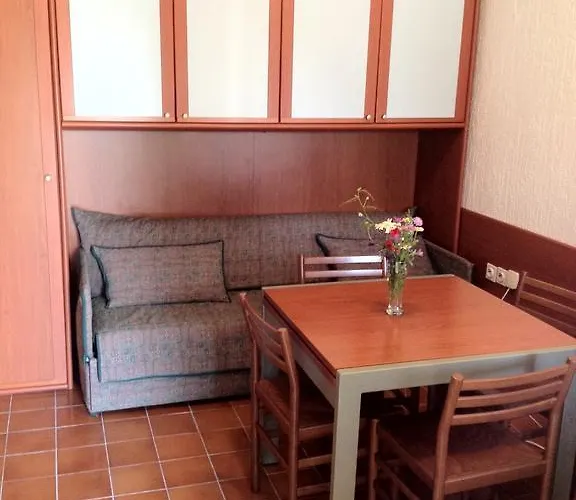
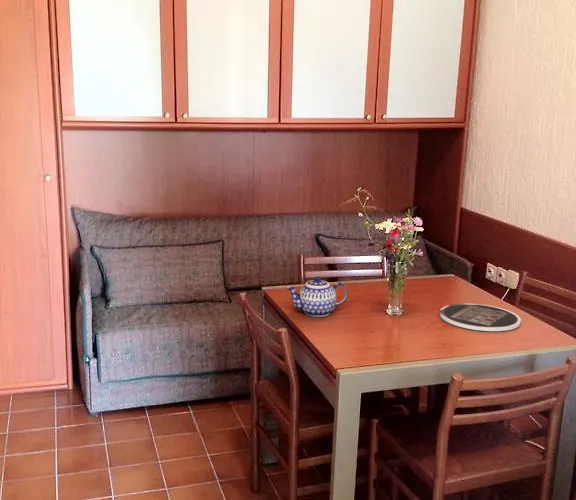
+ plate (479, 316)
+ teapot (317, 294)
